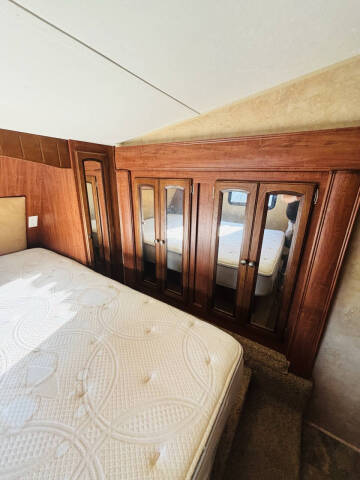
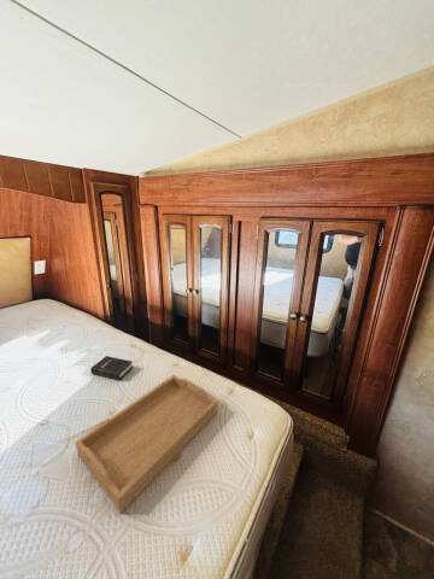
+ hardback book (112, 367)
+ serving tray (154, 422)
